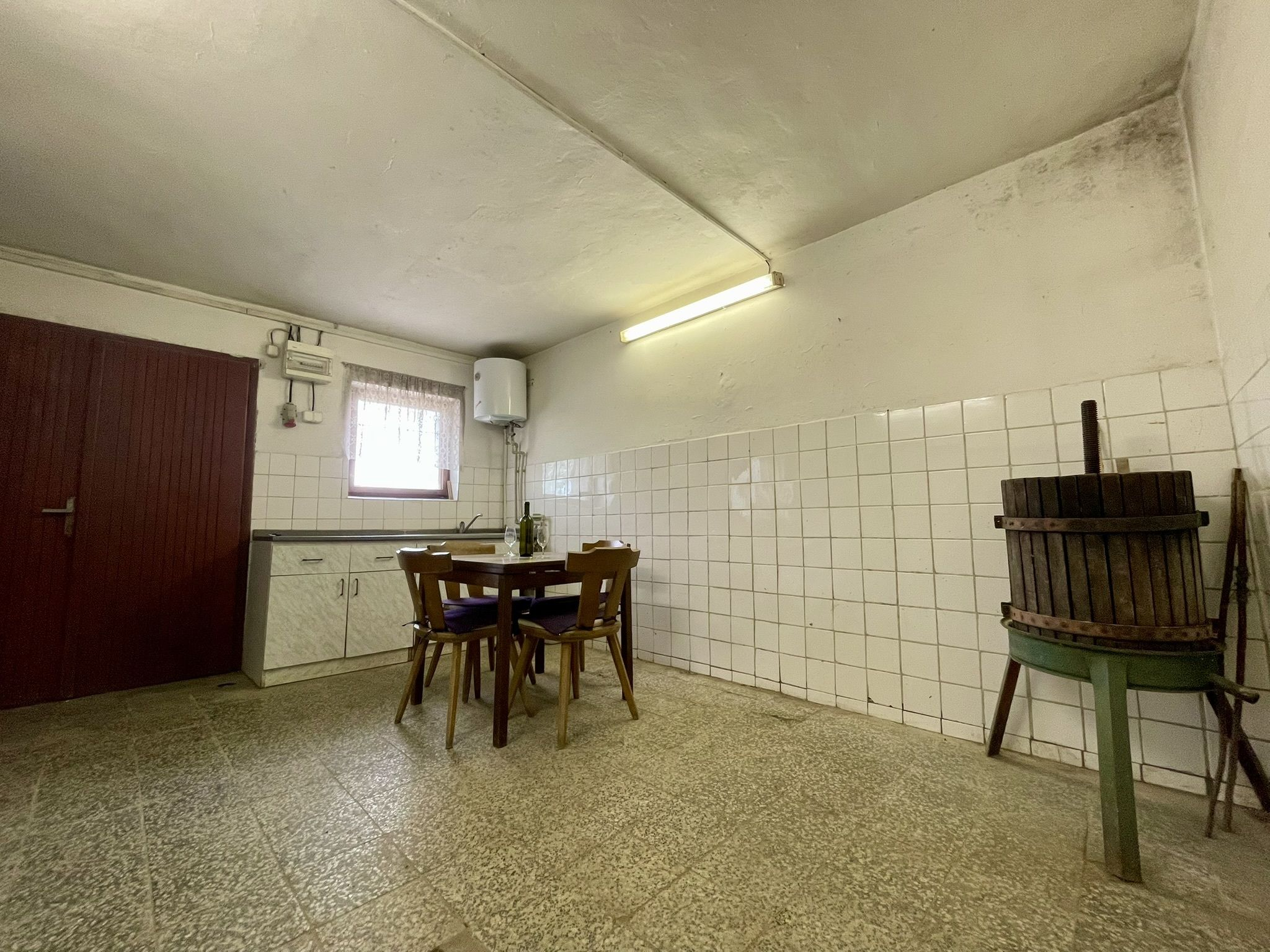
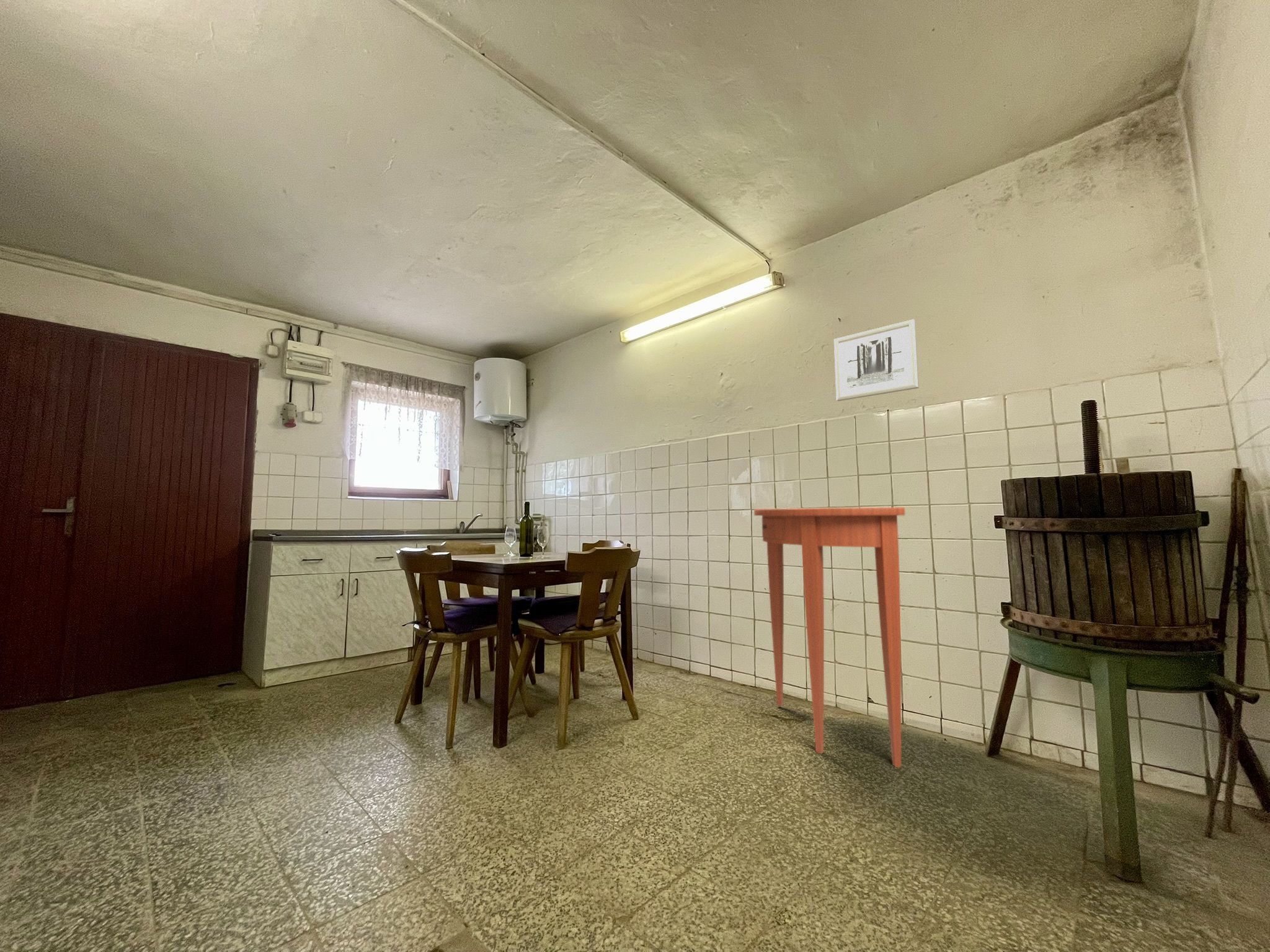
+ console table (824, 615)
+ wall art (874, 362)
